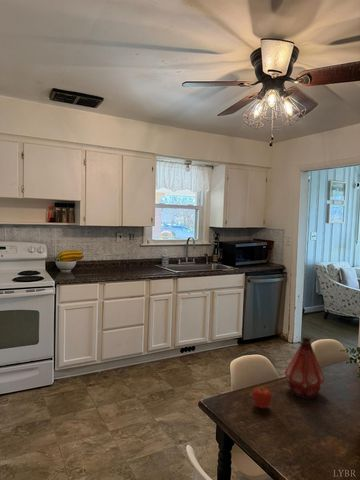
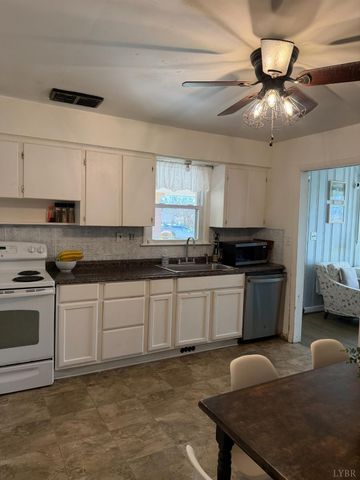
- bottle (305, 365)
- fruit (262, 397)
